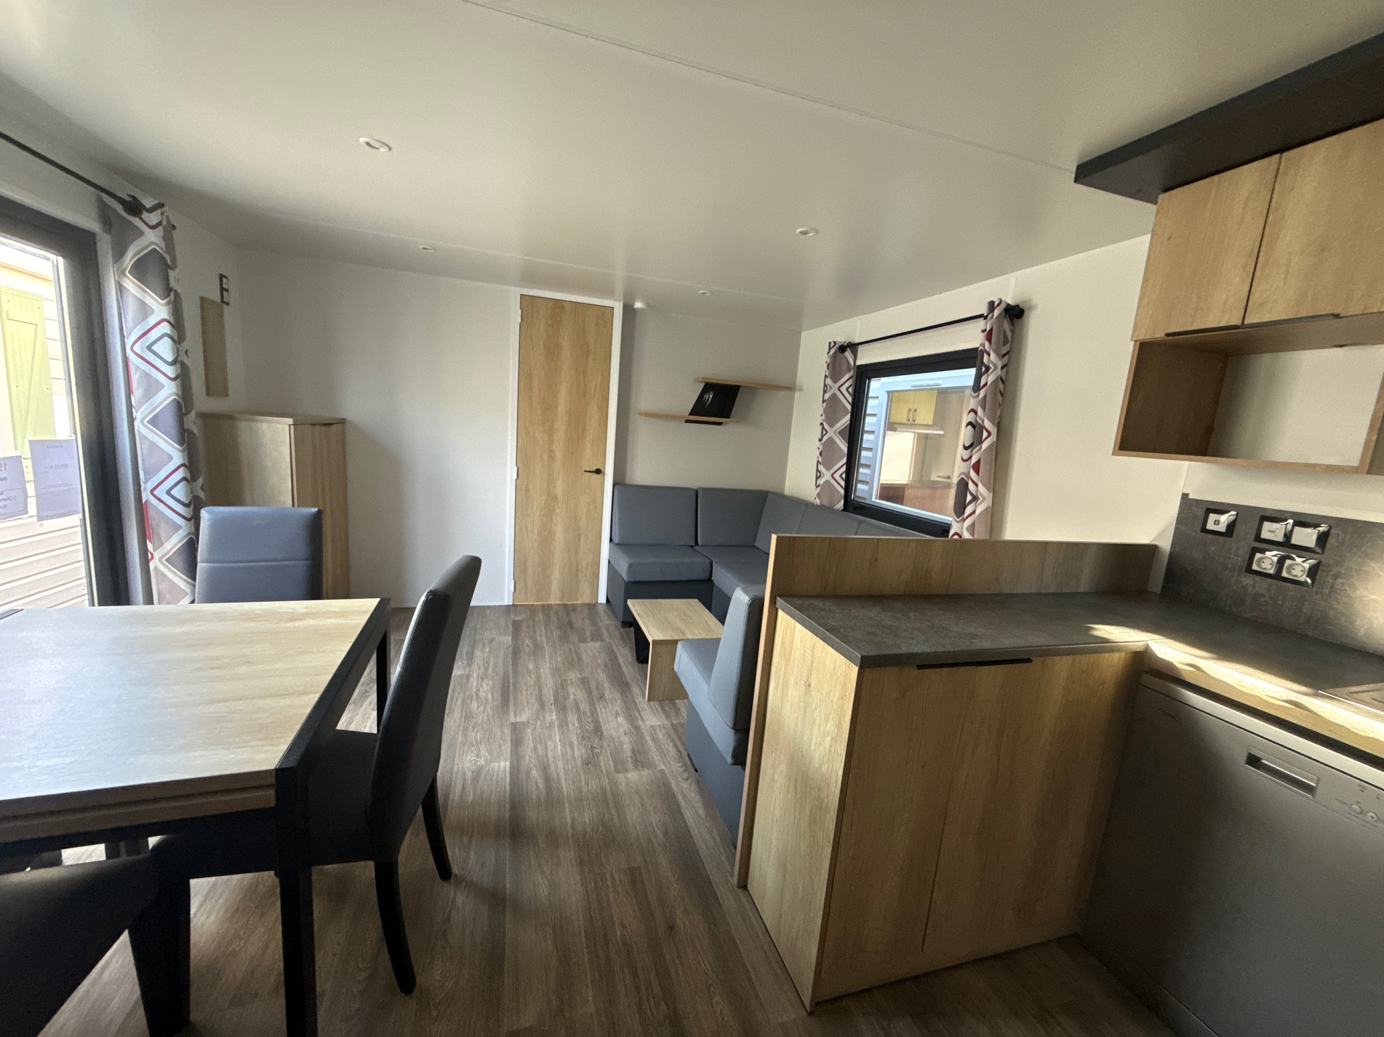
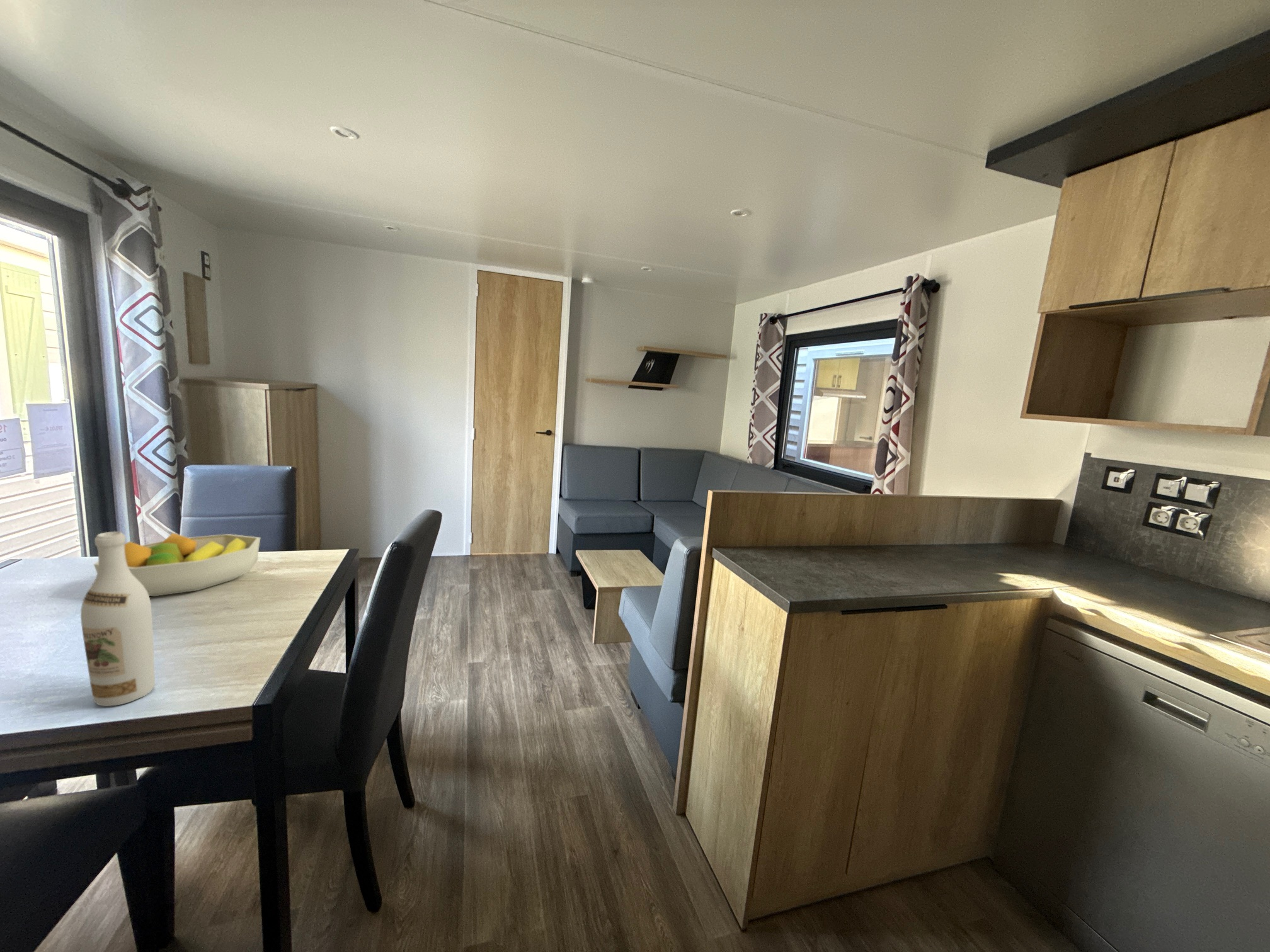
+ fruit bowl (186, 558)
+ wine bottle (117, 616)
